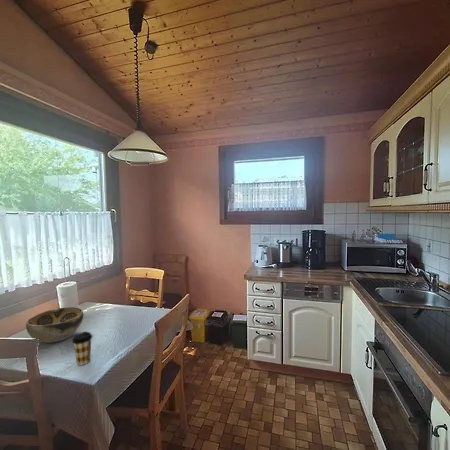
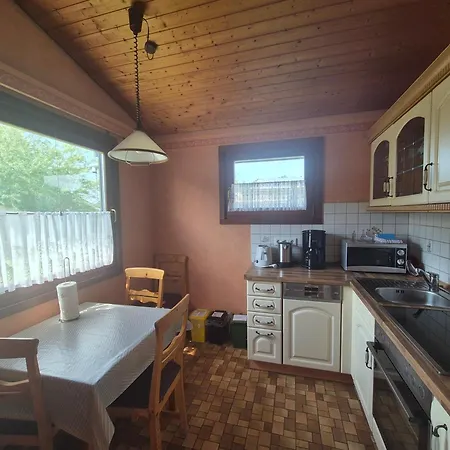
- coffee cup (82, 348)
- decorative bowl (56, 327)
